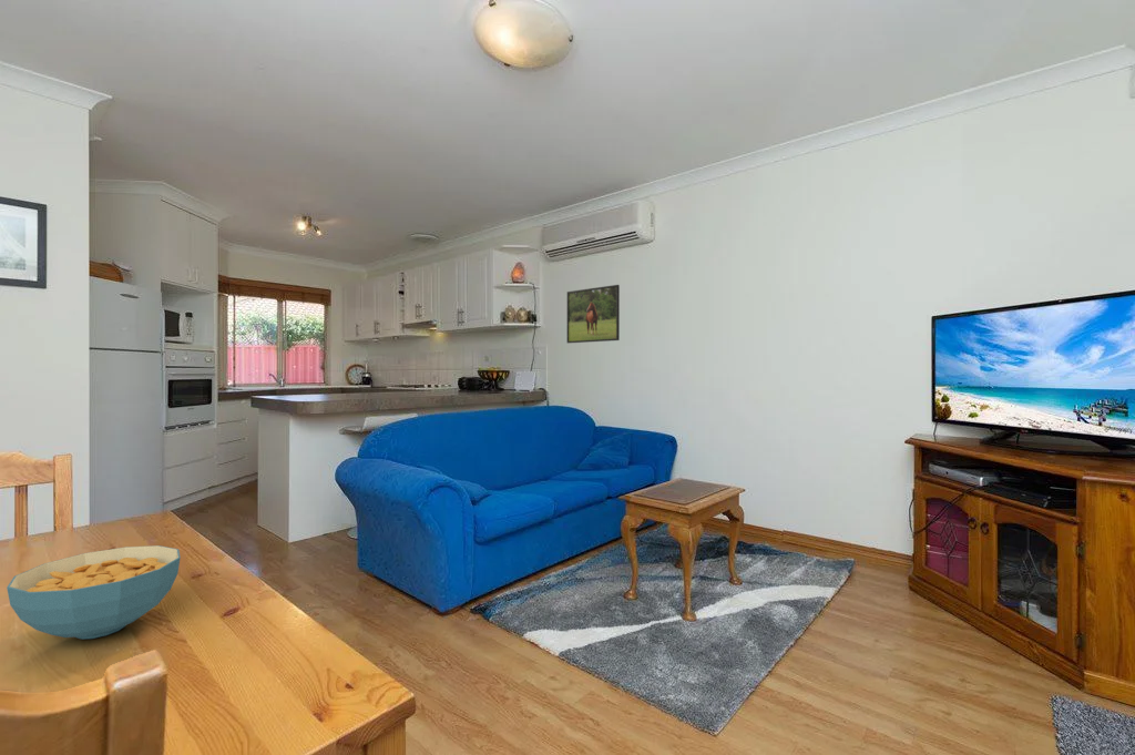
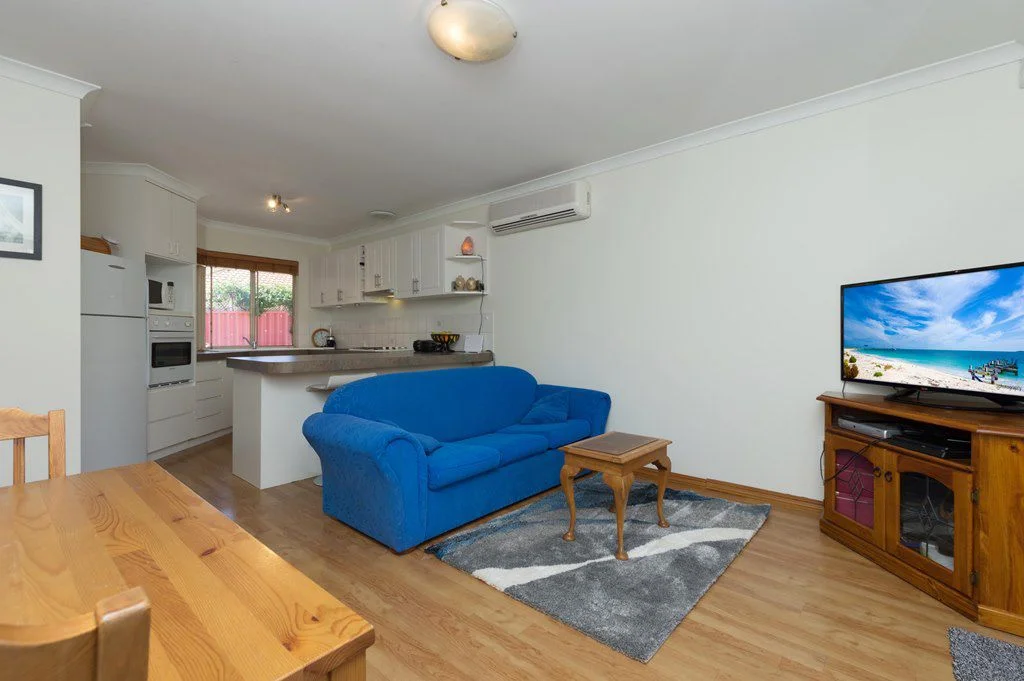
- cereal bowl (101, 598)
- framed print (592, 315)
